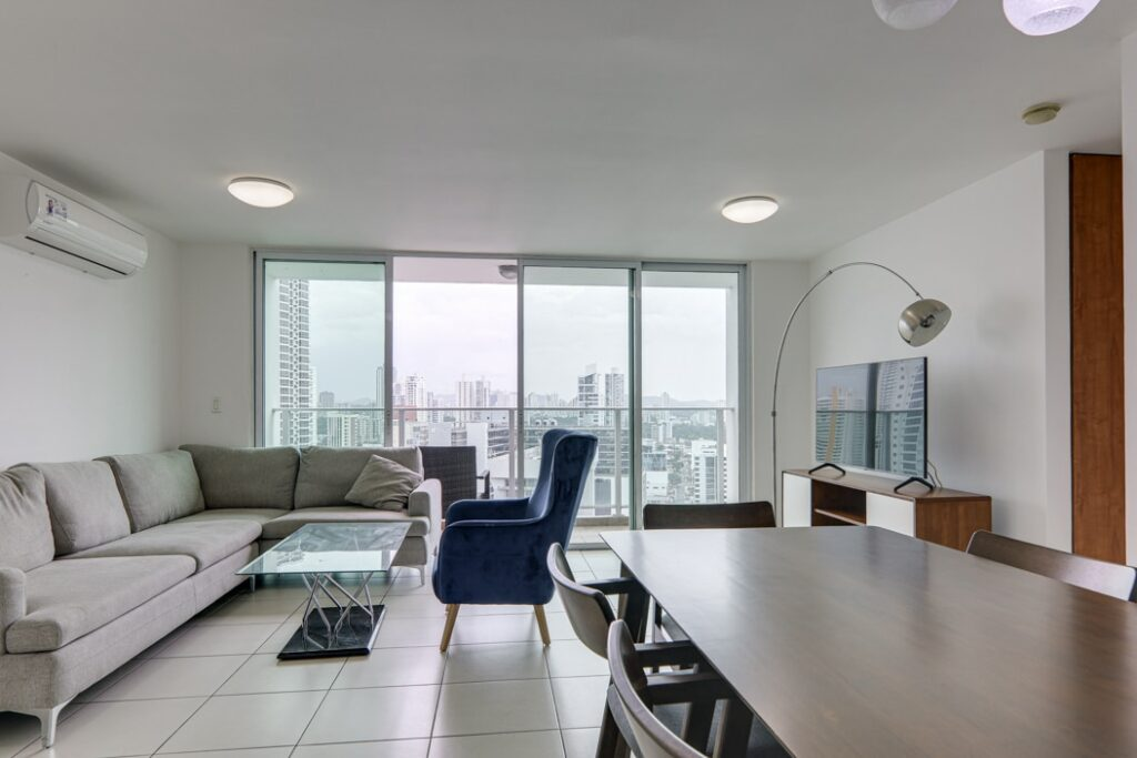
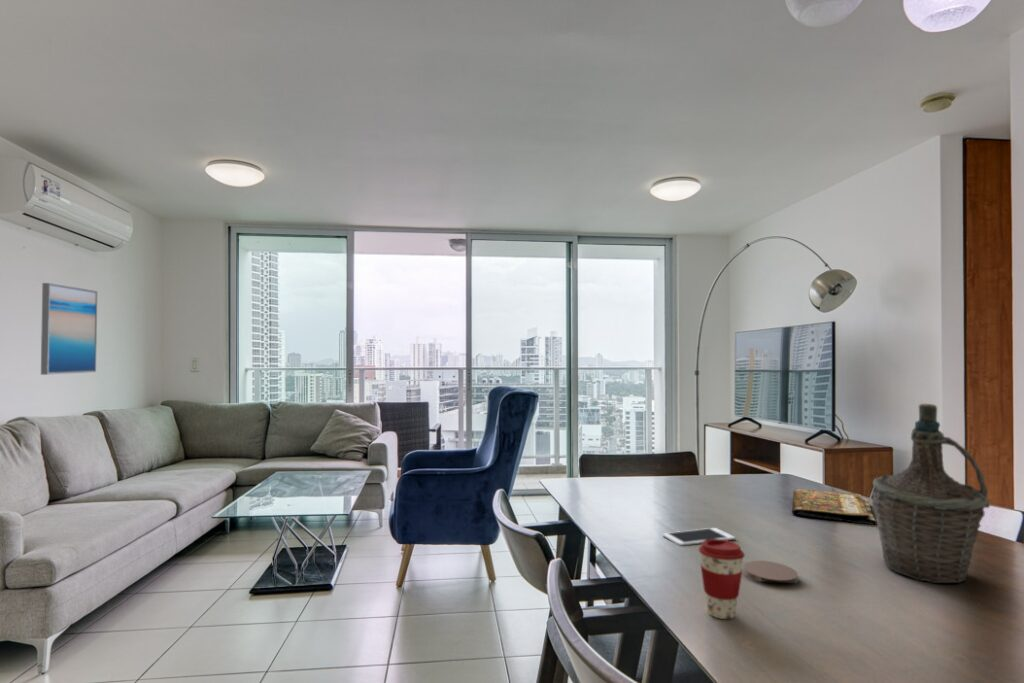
+ cell phone (698, 536)
+ coffee cup (721, 578)
+ book (831, 504)
+ wall art (70, 330)
+ bottle (927, 487)
+ coaster (770, 573)
